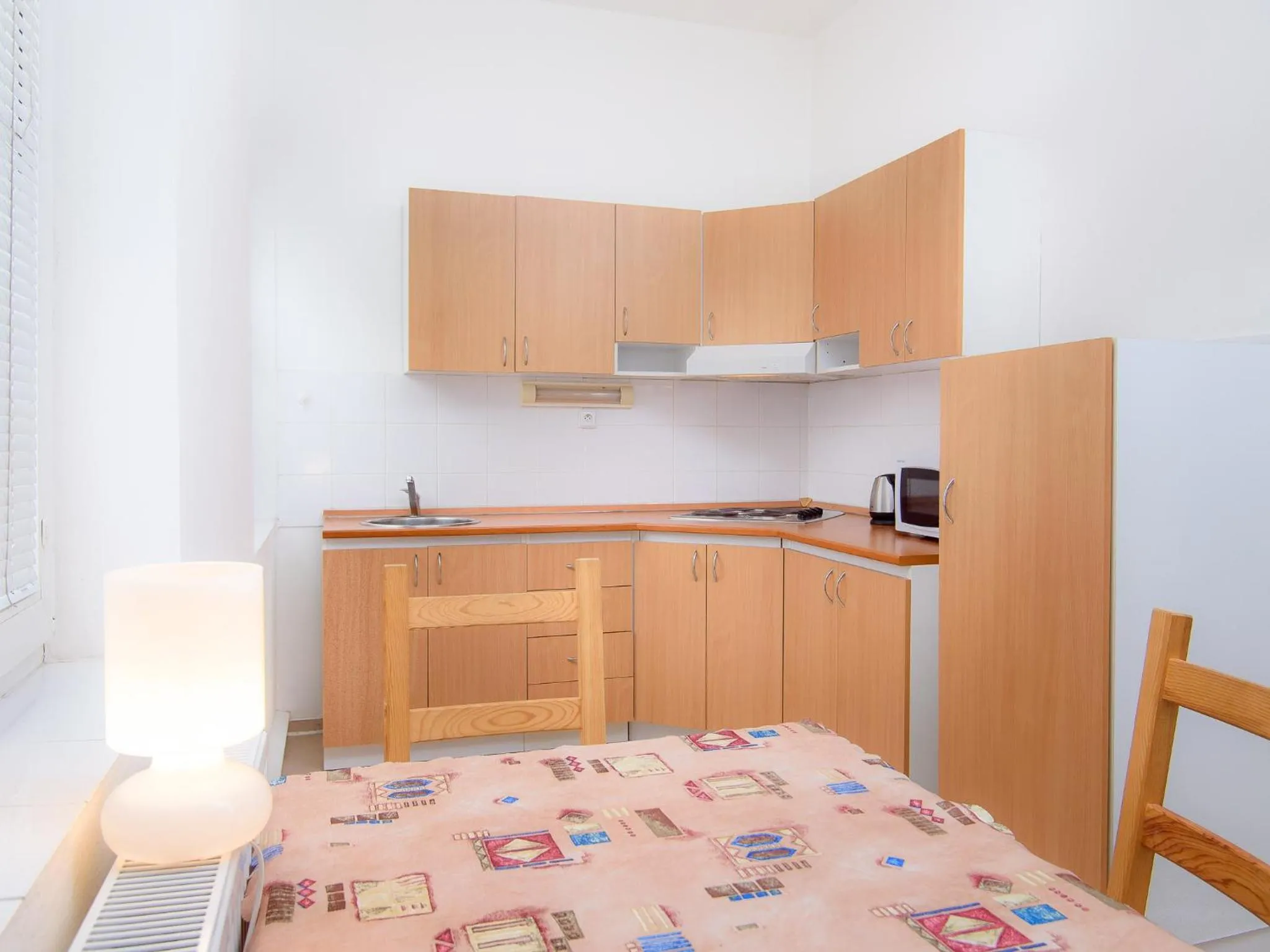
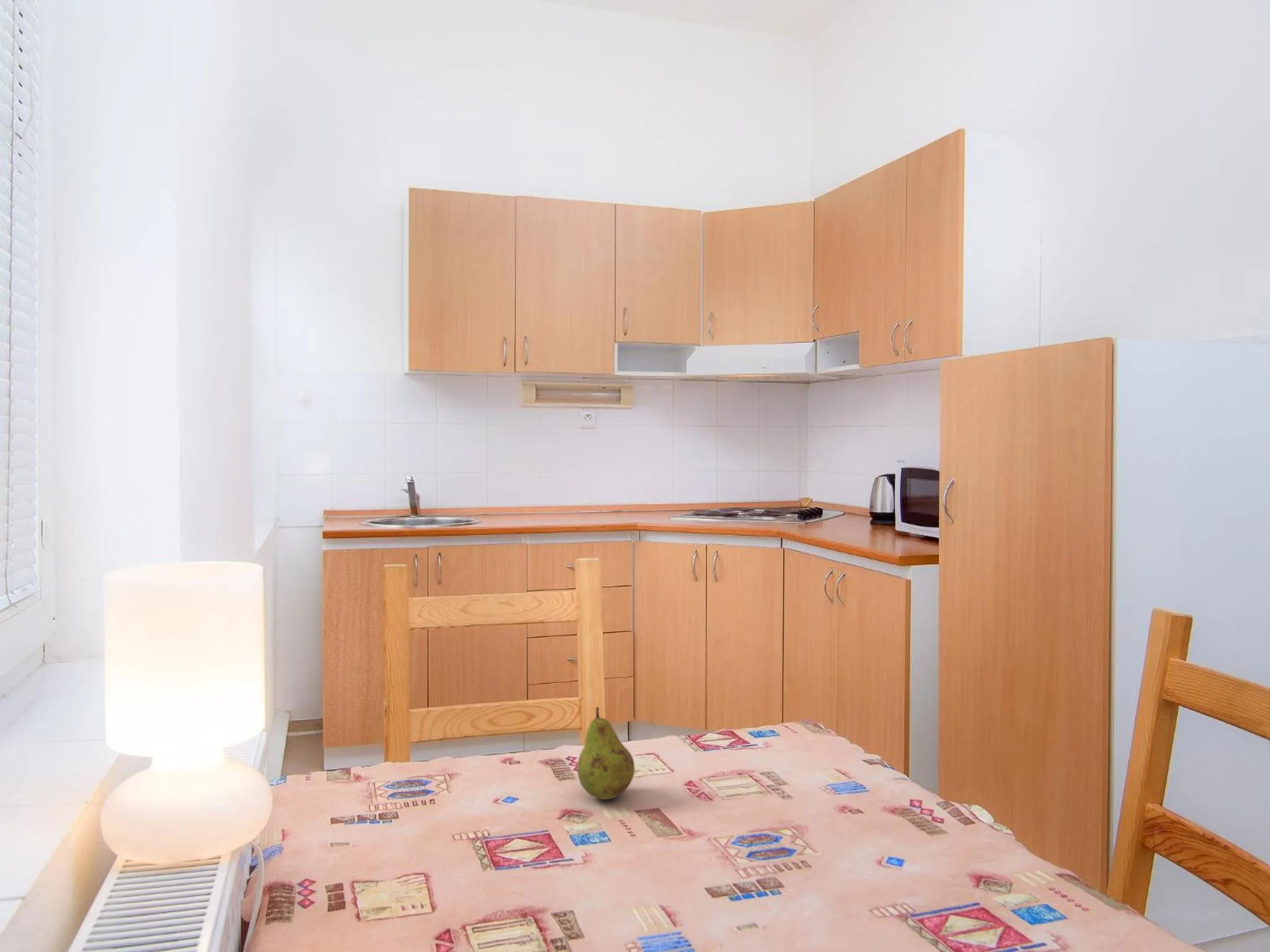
+ fruit (606, 754)
